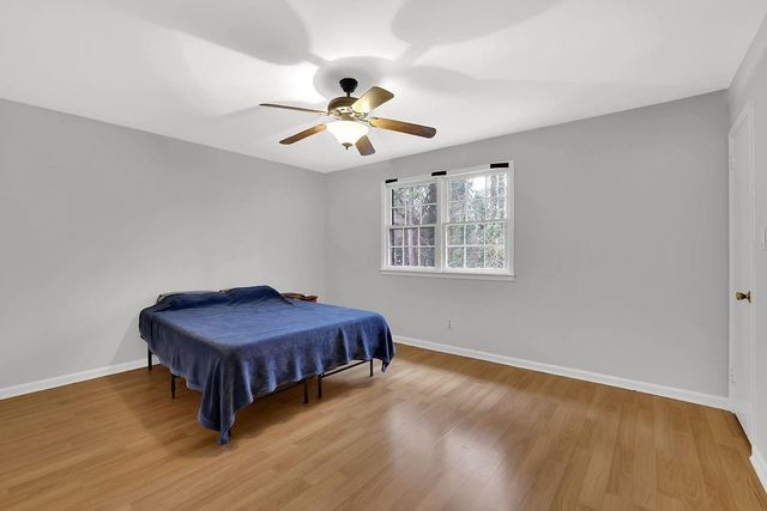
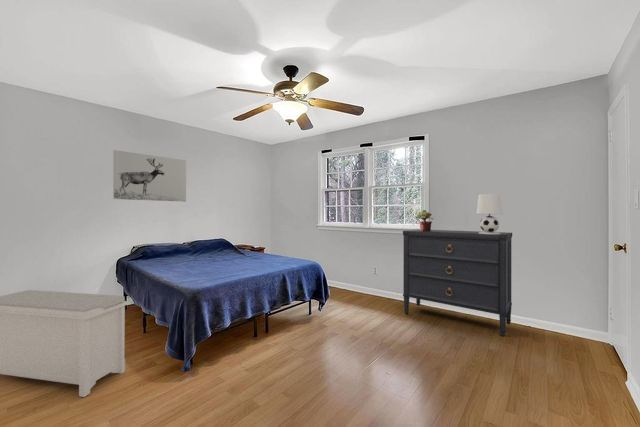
+ table lamp (489, 214)
+ potted plant (423, 220)
+ wall art (152, 178)
+ dresser (454, 274)
+ bench (53, 337)
